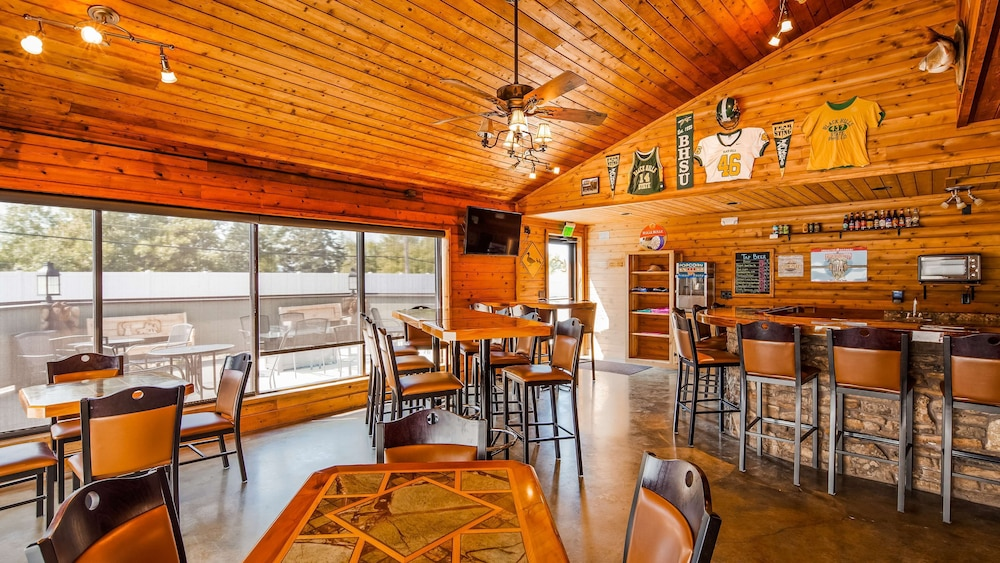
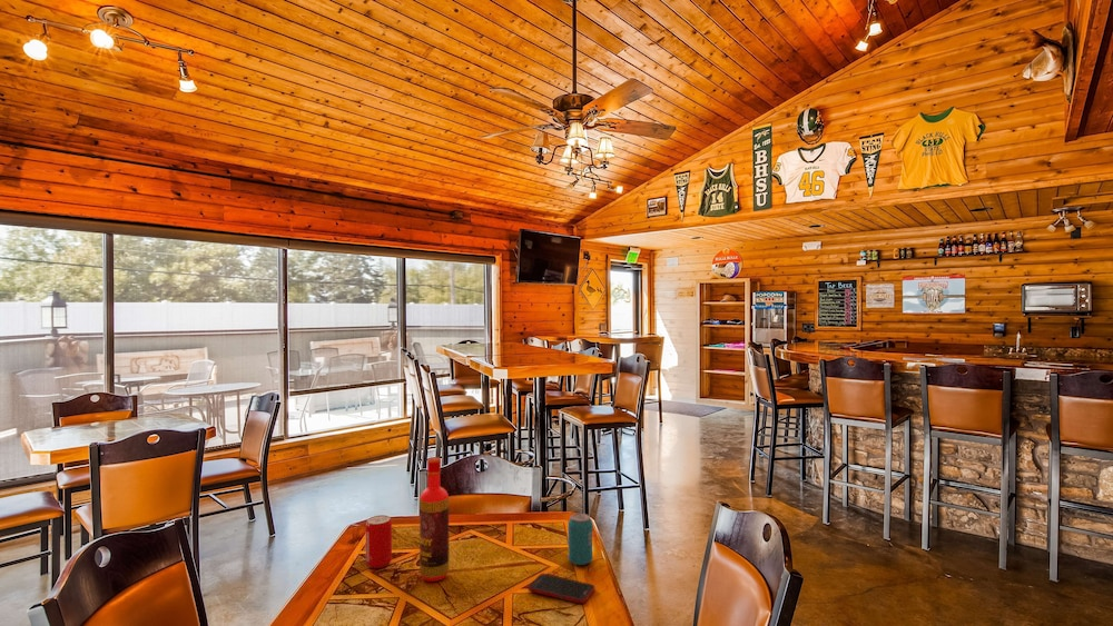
+ bottle (434, 517)
+ beverage can (580, 538)
+ beverage can (378, 541)
+ cell phone (561, 588)
